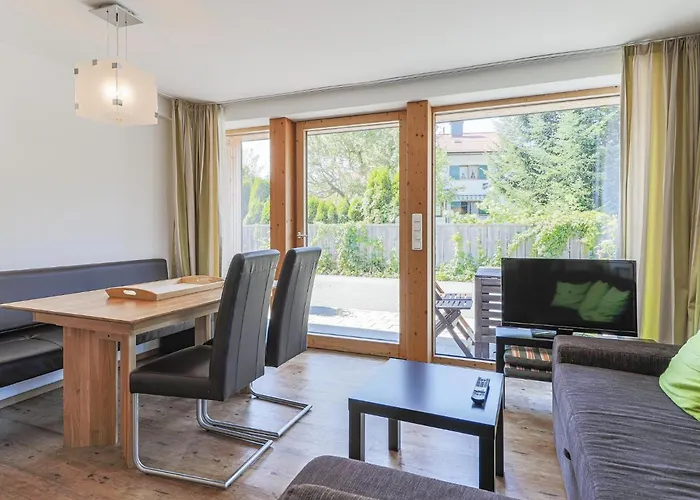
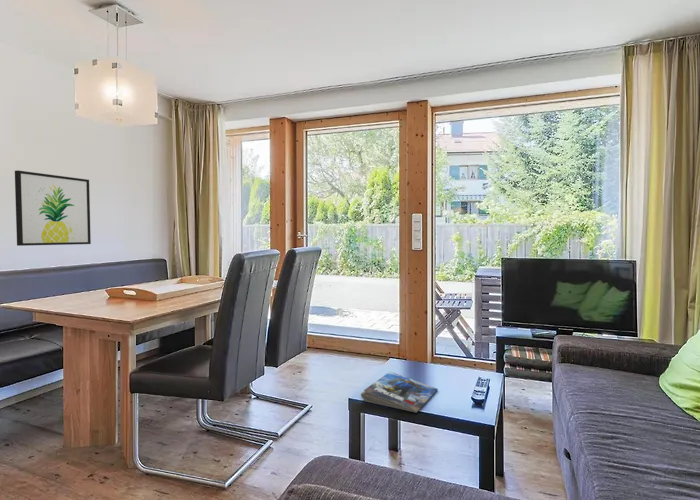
+ magazine (400, 389)
+ wall art (55, 210)
